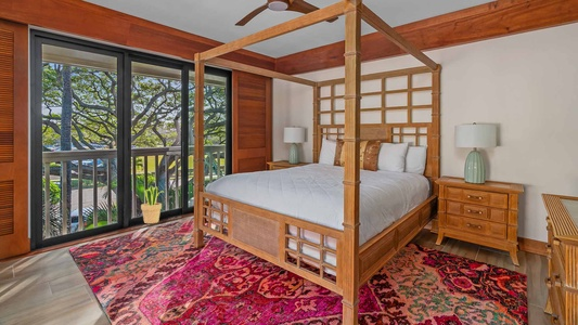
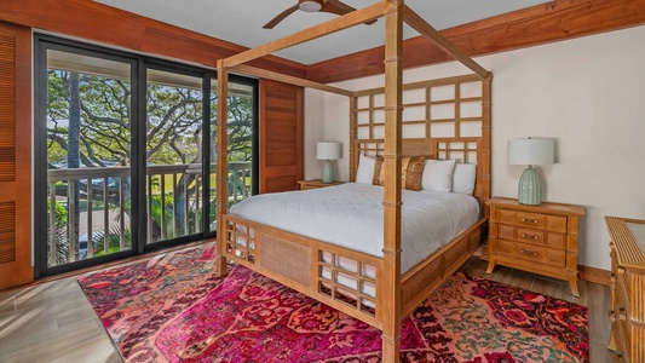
- potted plant (153, 204)
